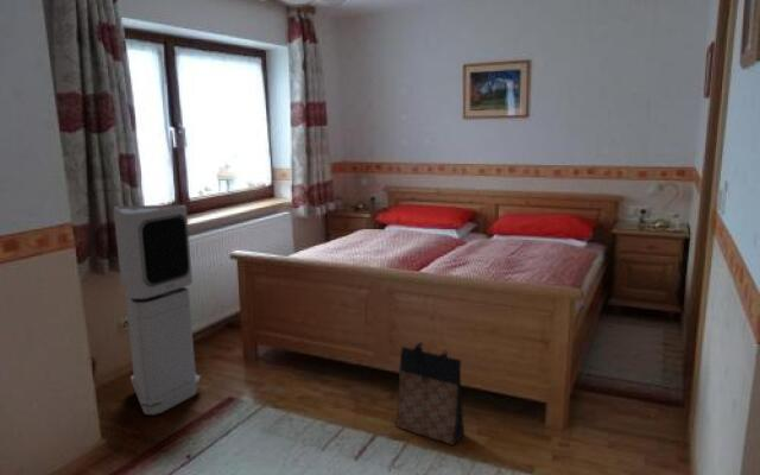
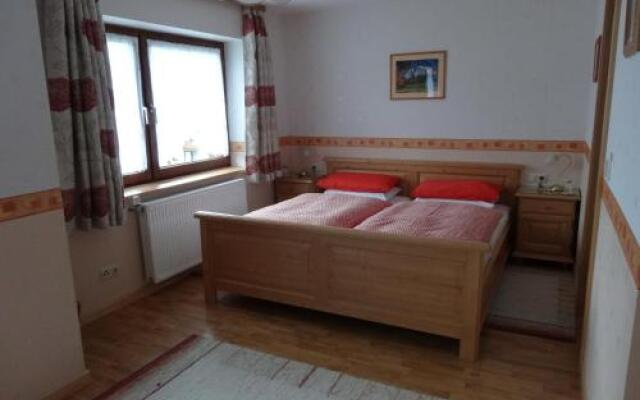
- air purifier (147, 305)
- bag (430, 388)
